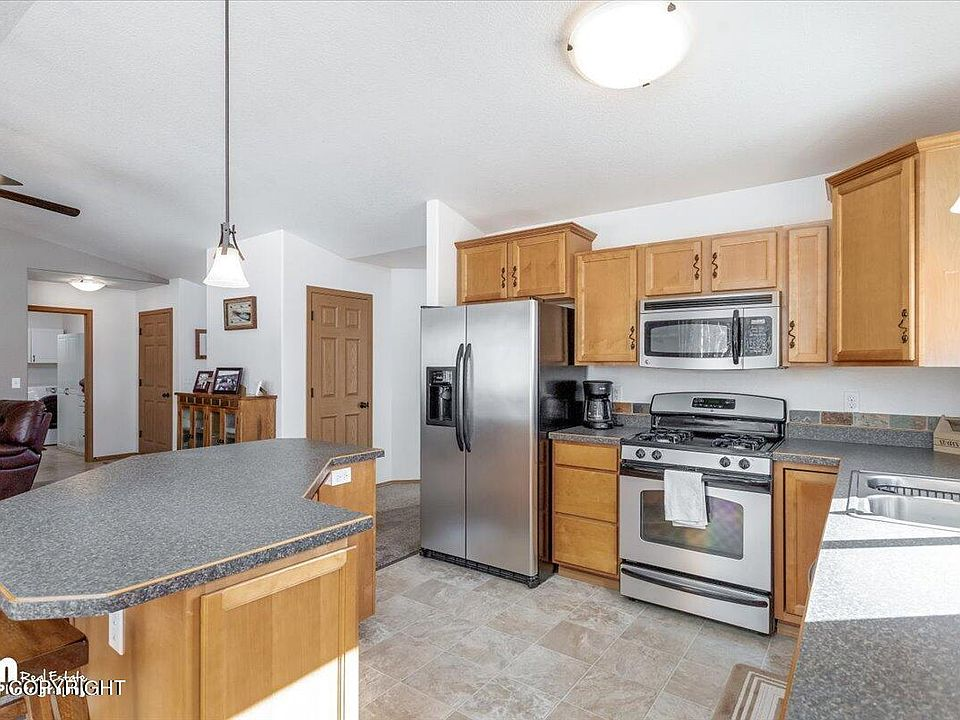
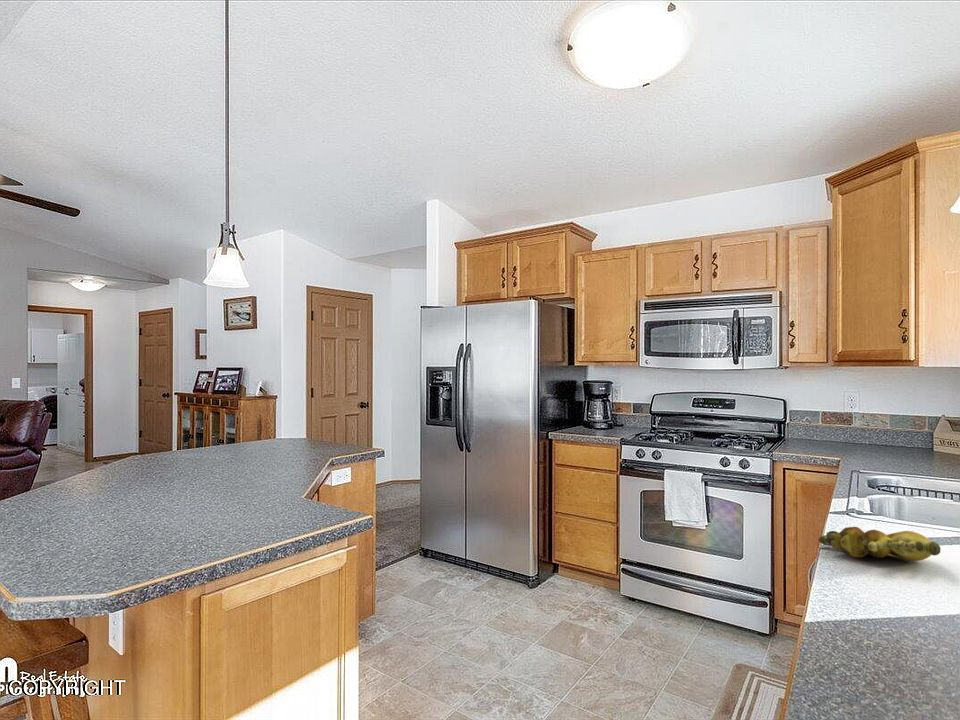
+ banana bunch (875, 545)
